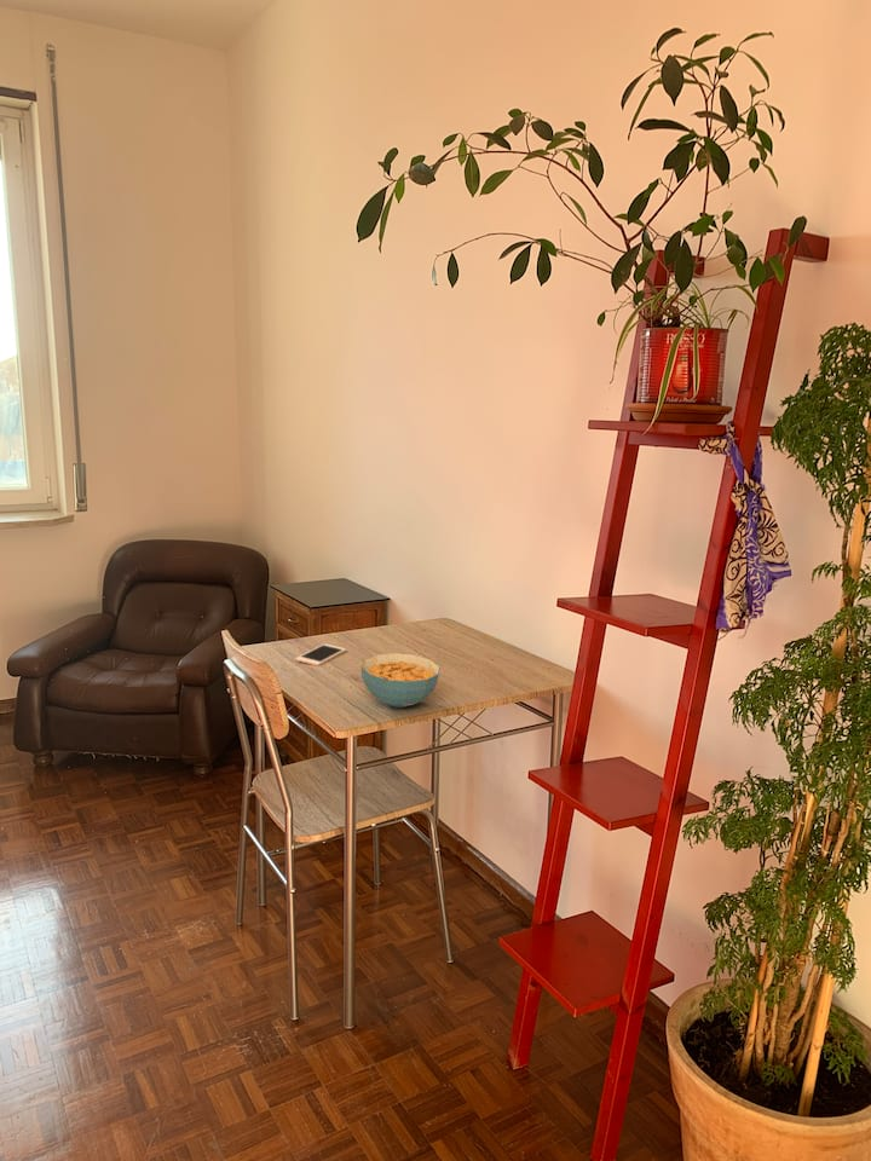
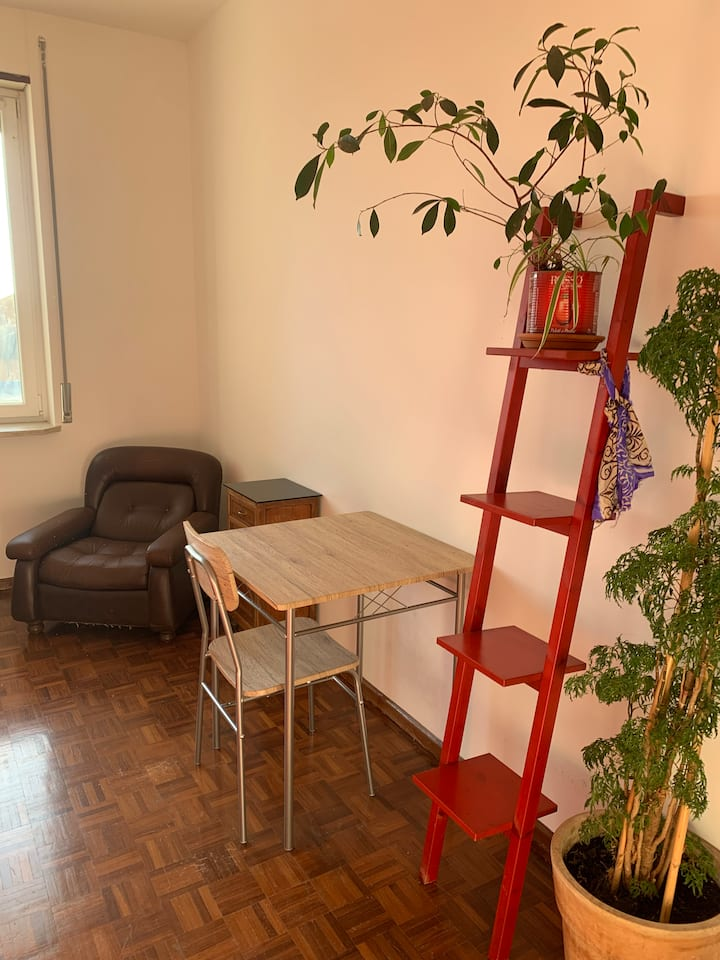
- cereal bowl (399, 685)
- cell phone (321, 654)
